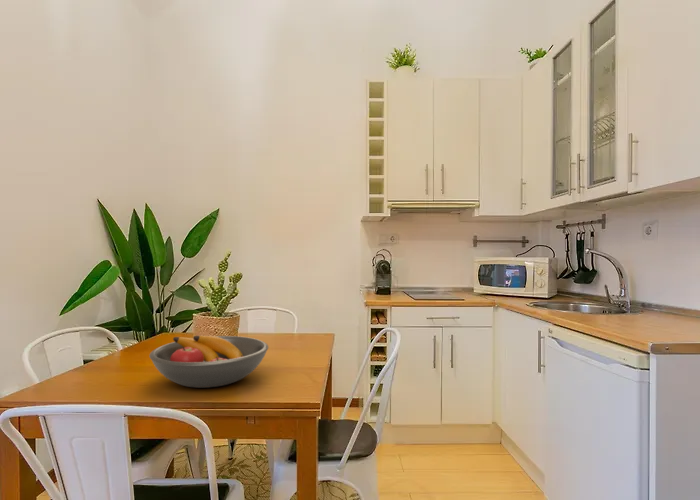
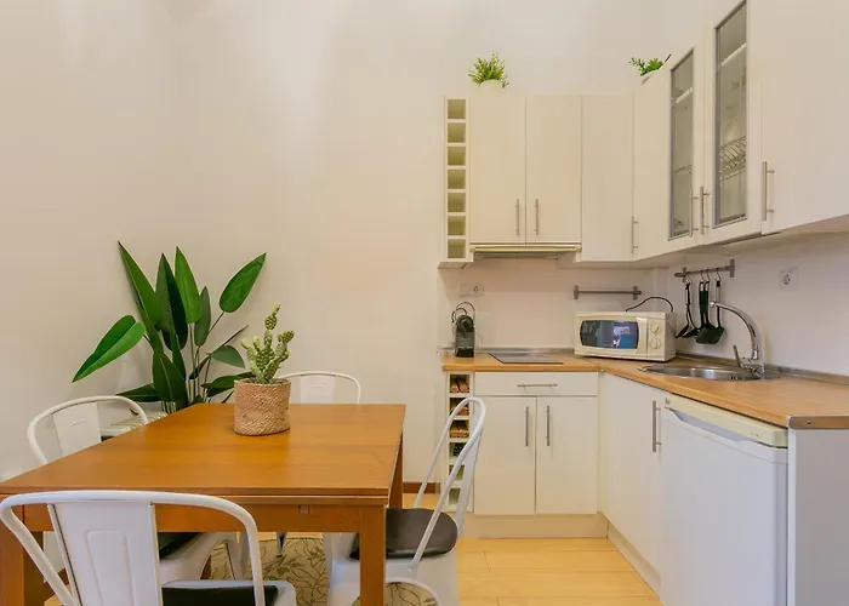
- fruit bowl (211, 359)
